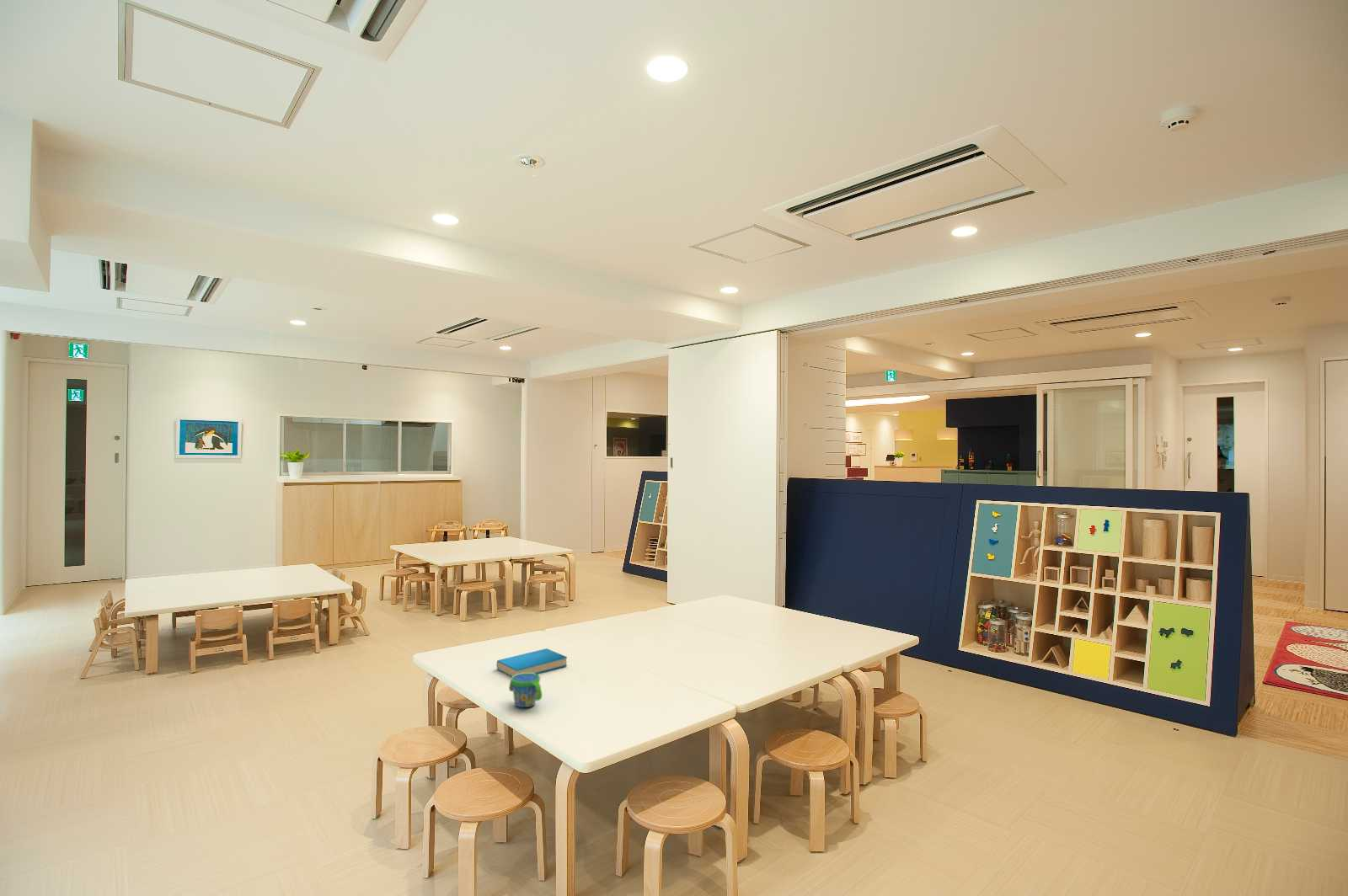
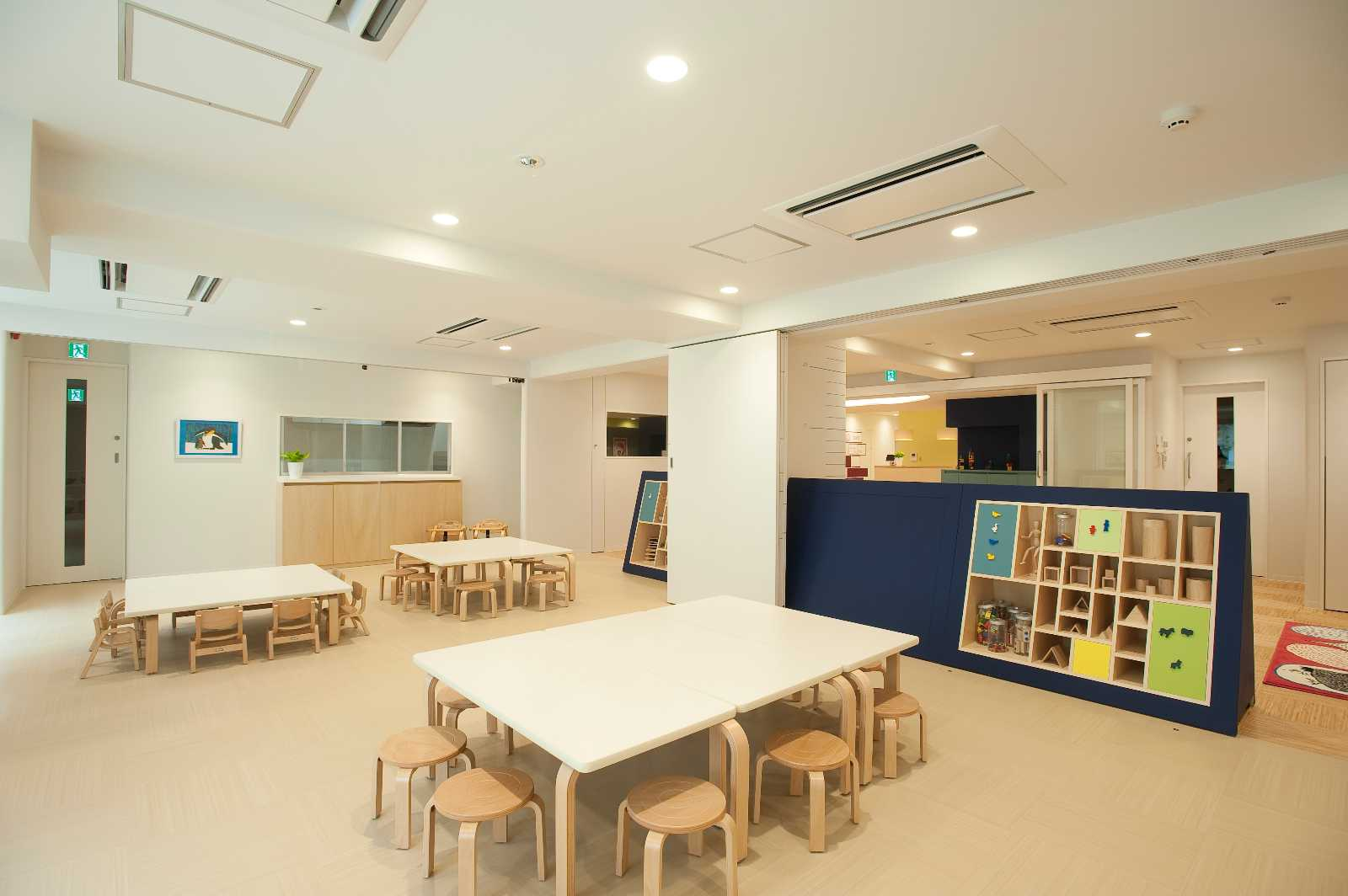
- book (532, 663)
- snack cup (525, 691)
